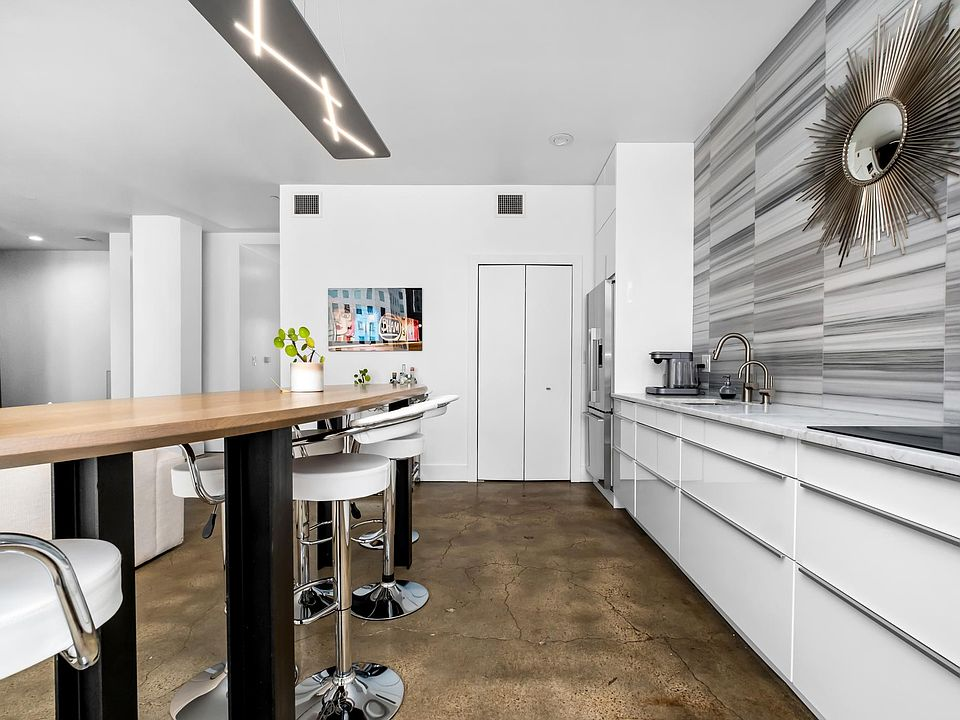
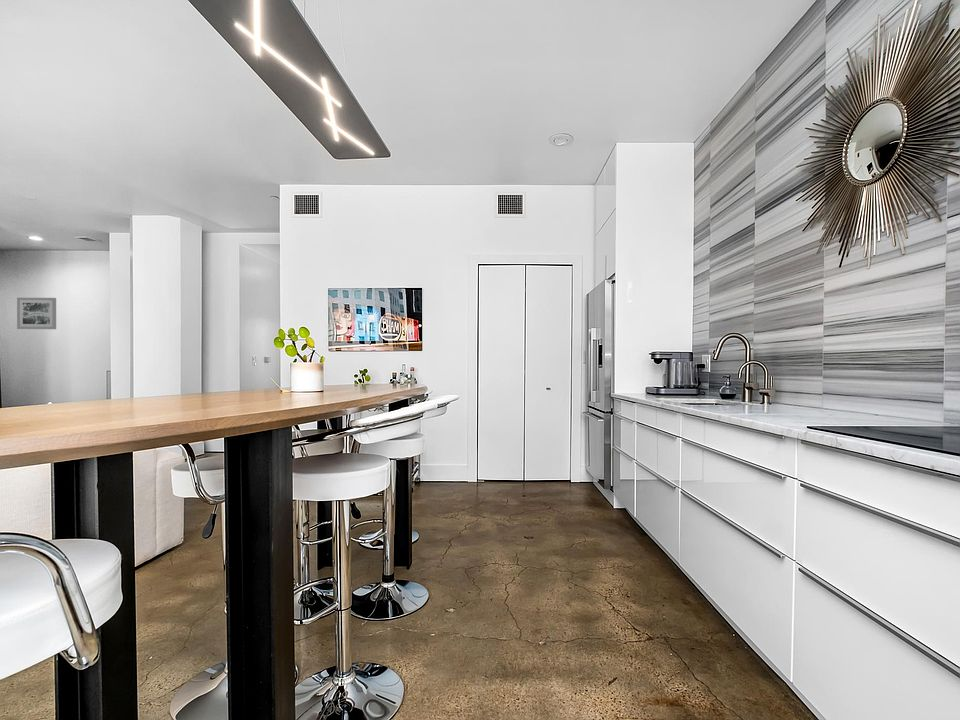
+ wall art (36, 313)
